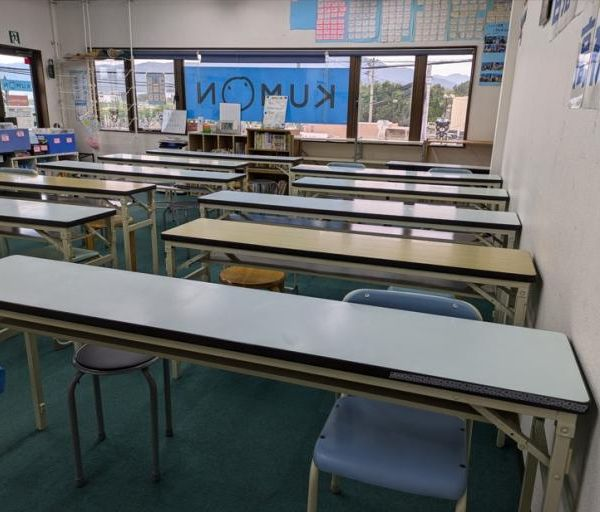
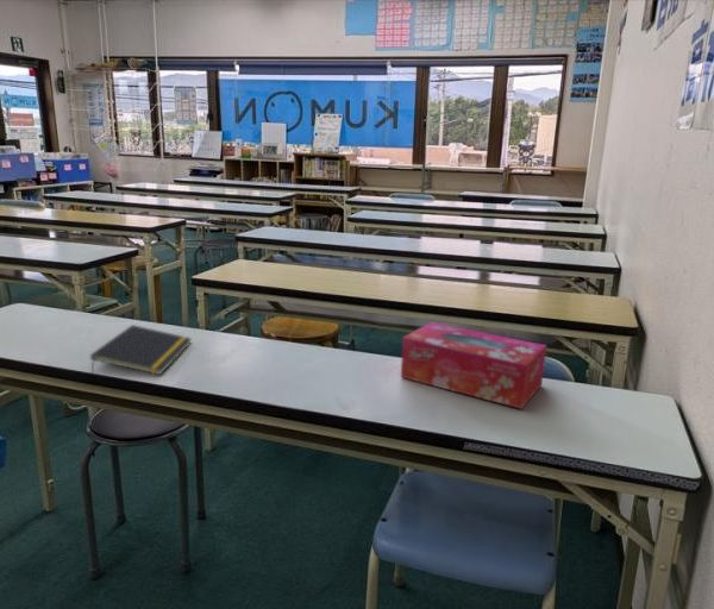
+ notepad (144, 347)
+ tissue box (471, 360)
